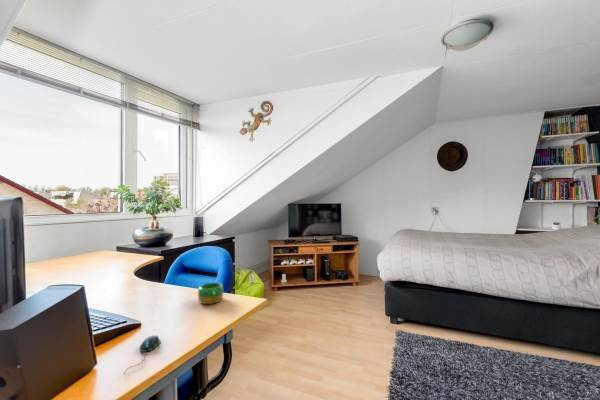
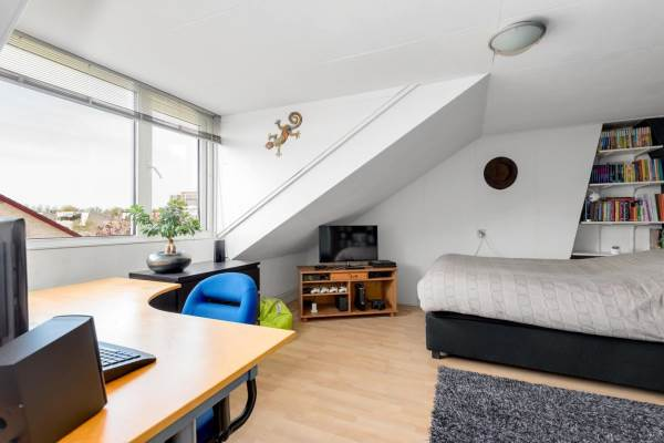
- mug (211, 293)
- mouse (141, 350)
